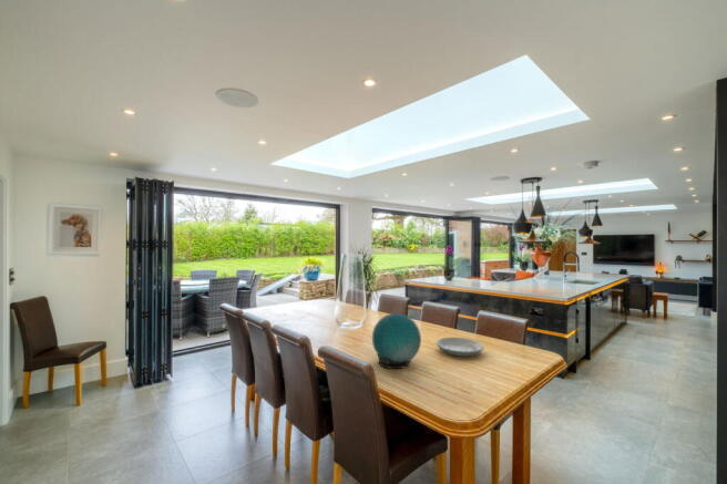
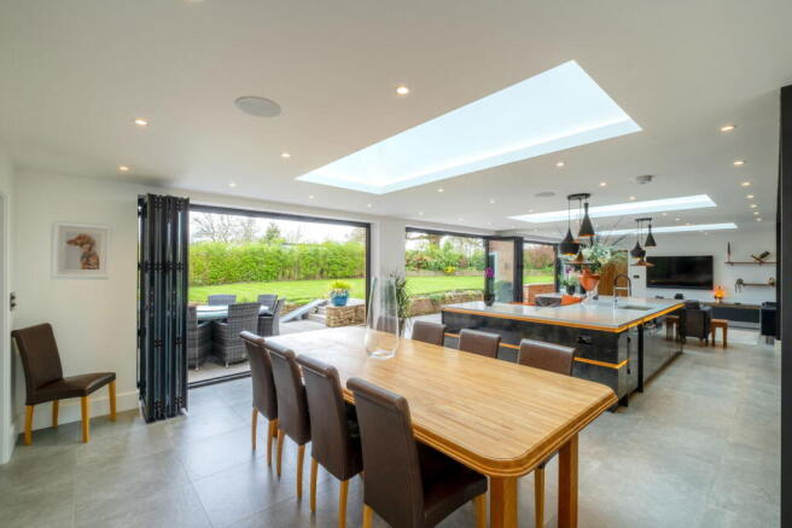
- plate (459, 347)
- decorative orb (396, 338)
